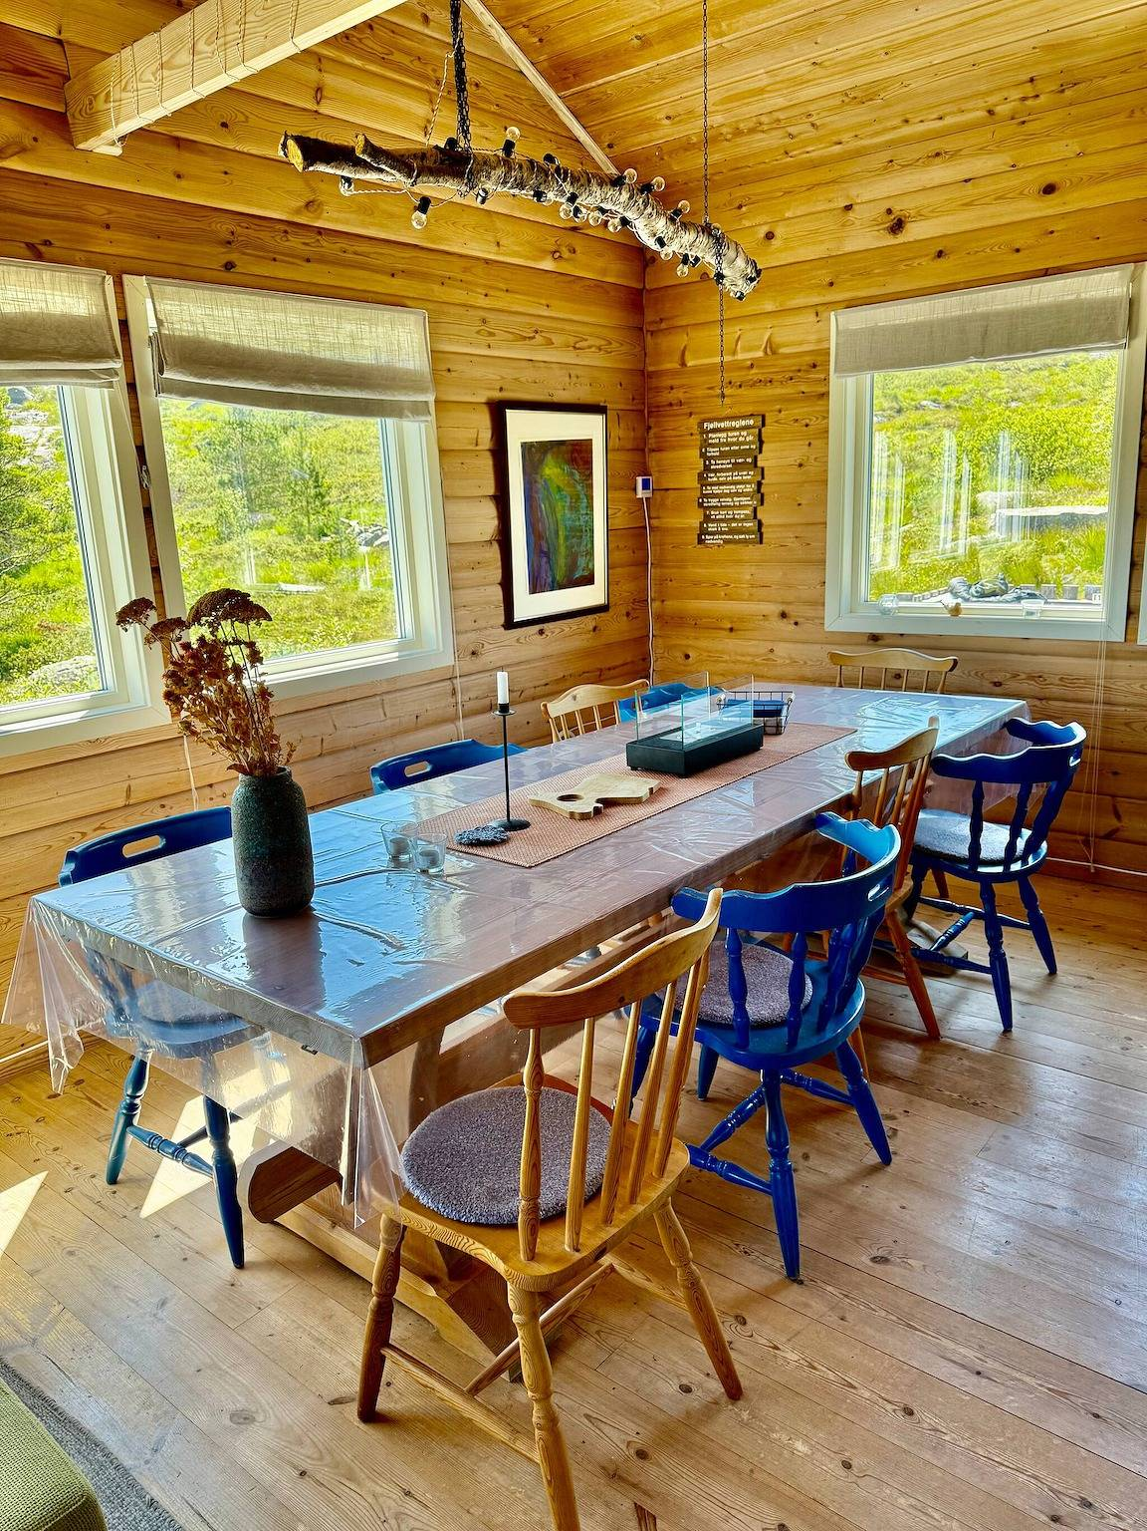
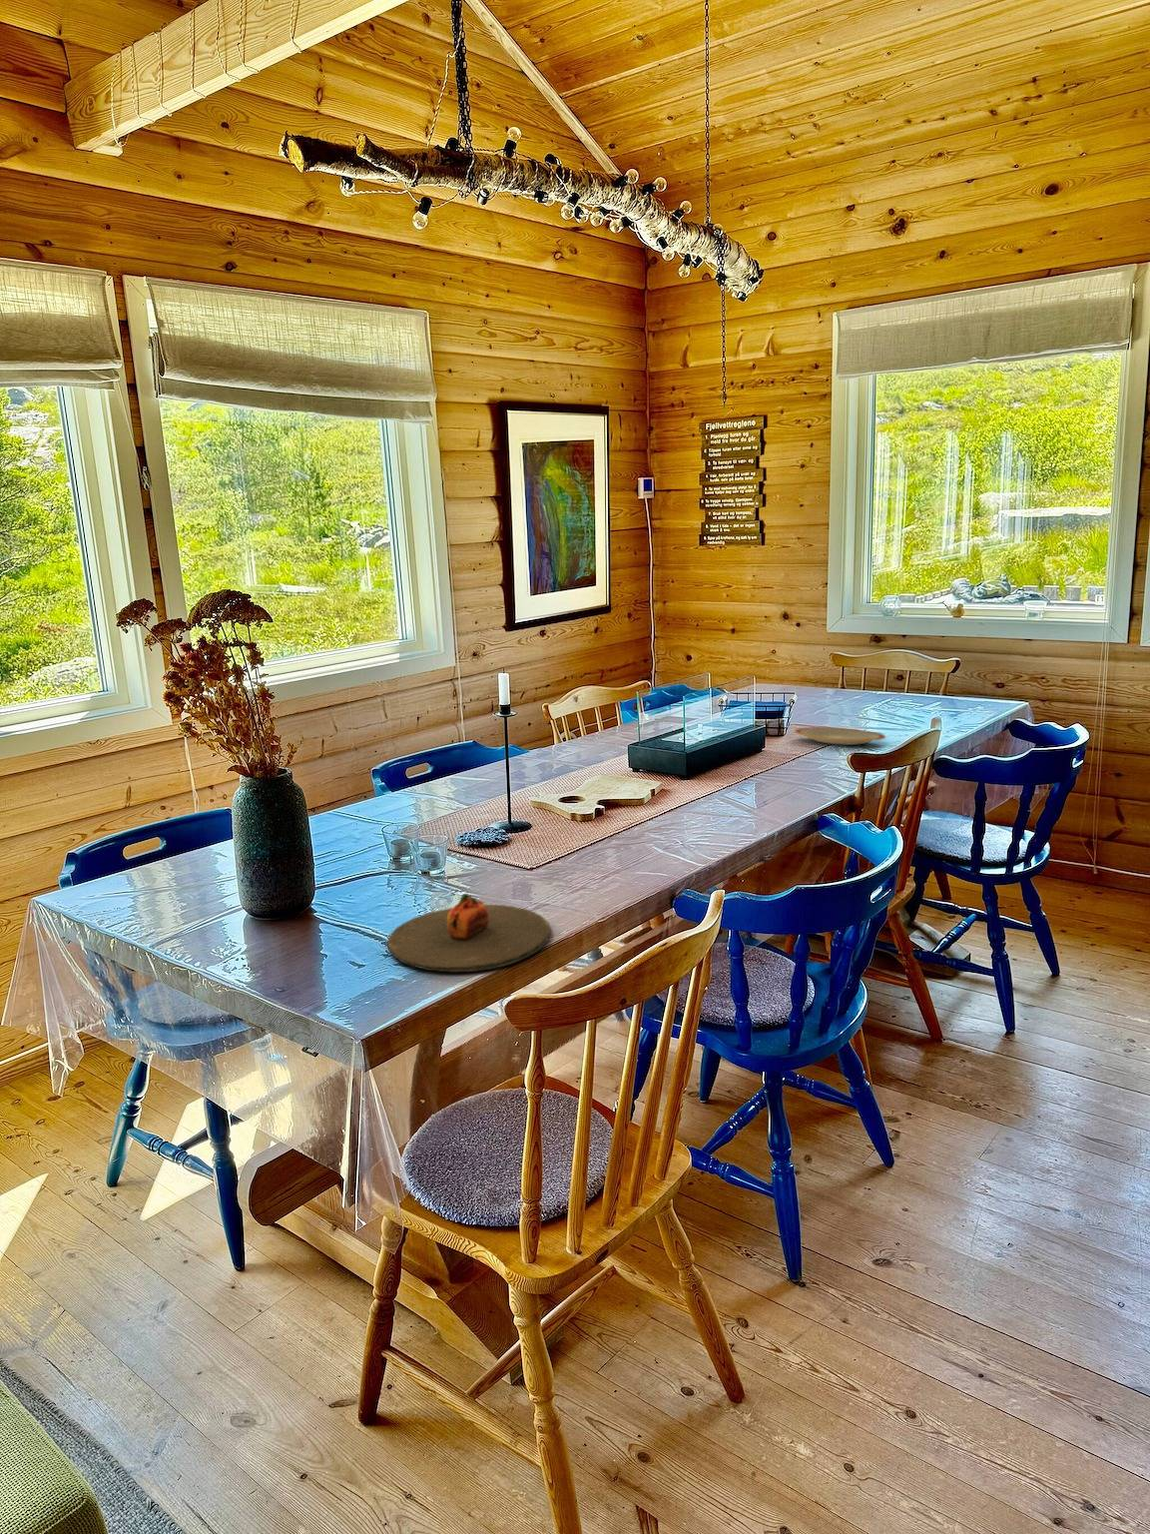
+ plate (467, 916)
+ plate (838, 737)
